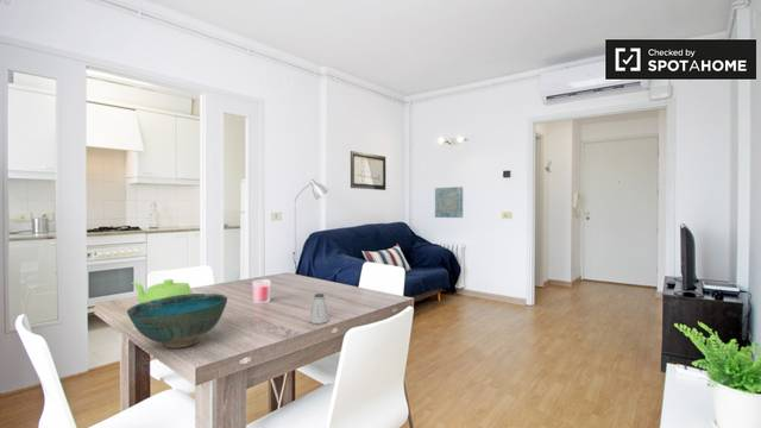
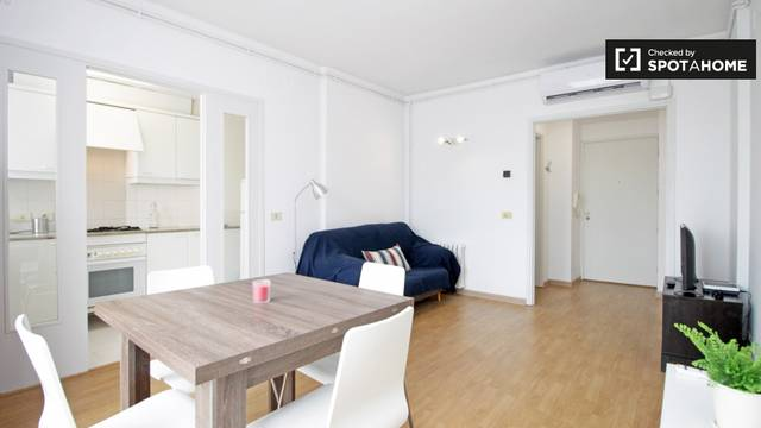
- saltshaker (319, 307)
- bowl (180, 322)
- wall art (369, 171)
- teapot (161, 297)
- wall art (448, 202)
